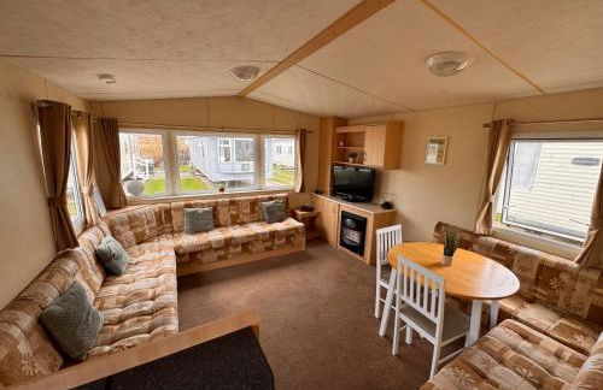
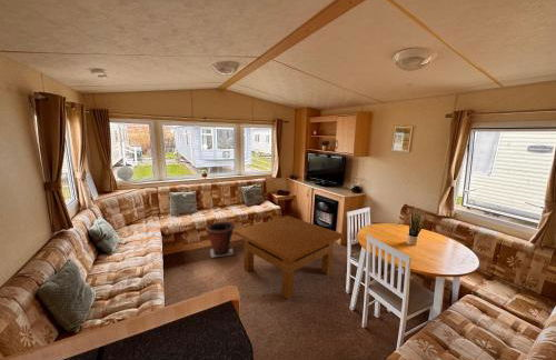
+ table (287, 251)
+ waste bin (221, 238)
